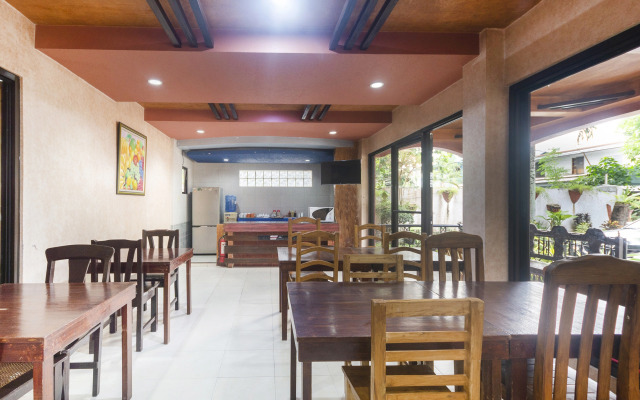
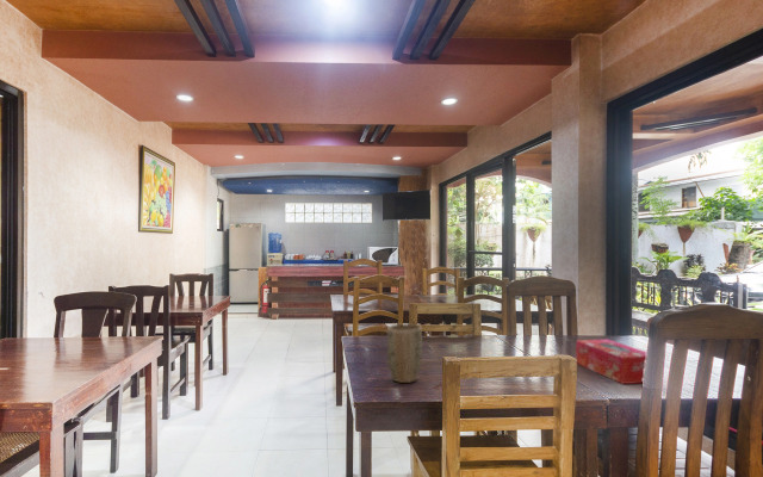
+ tissue box (614, 359)
+ plant pot (404, 352)
